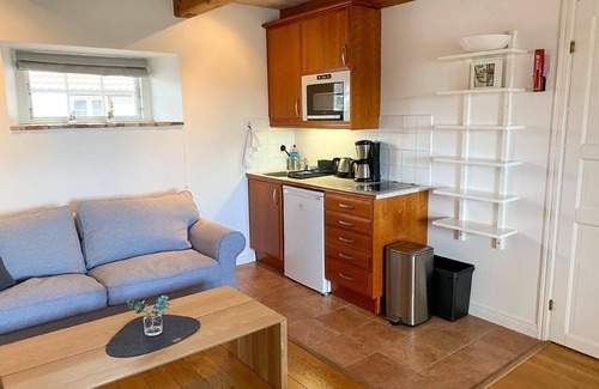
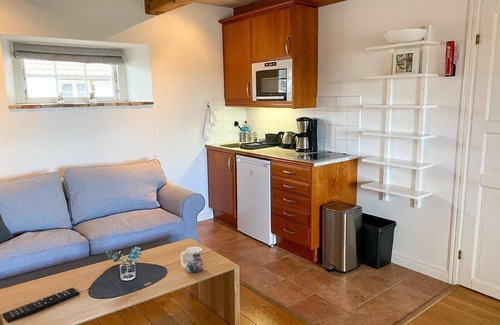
+ remote control (43, 303)
+ mug (192, 260)
